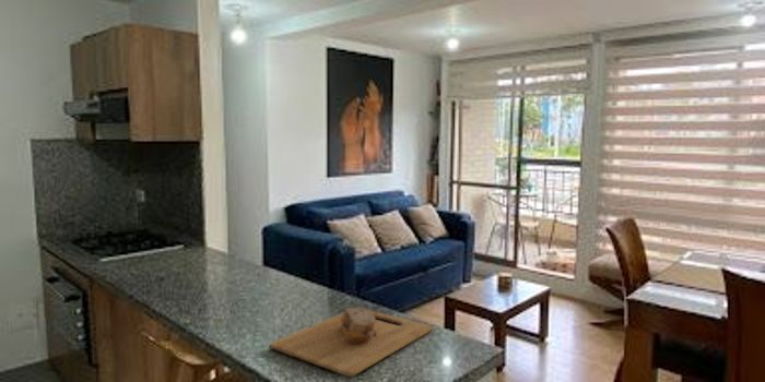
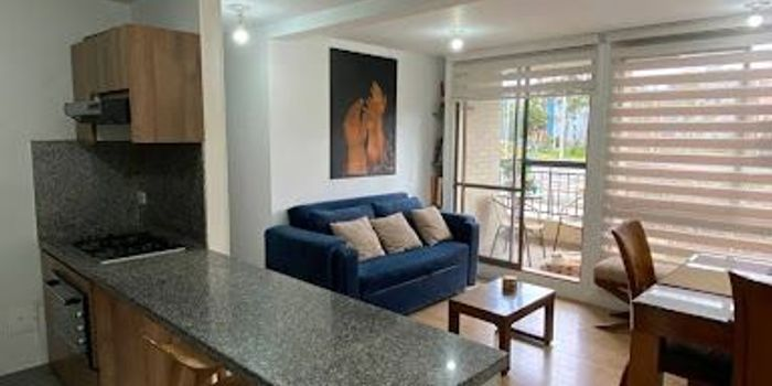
- cutting board (354, 324)
